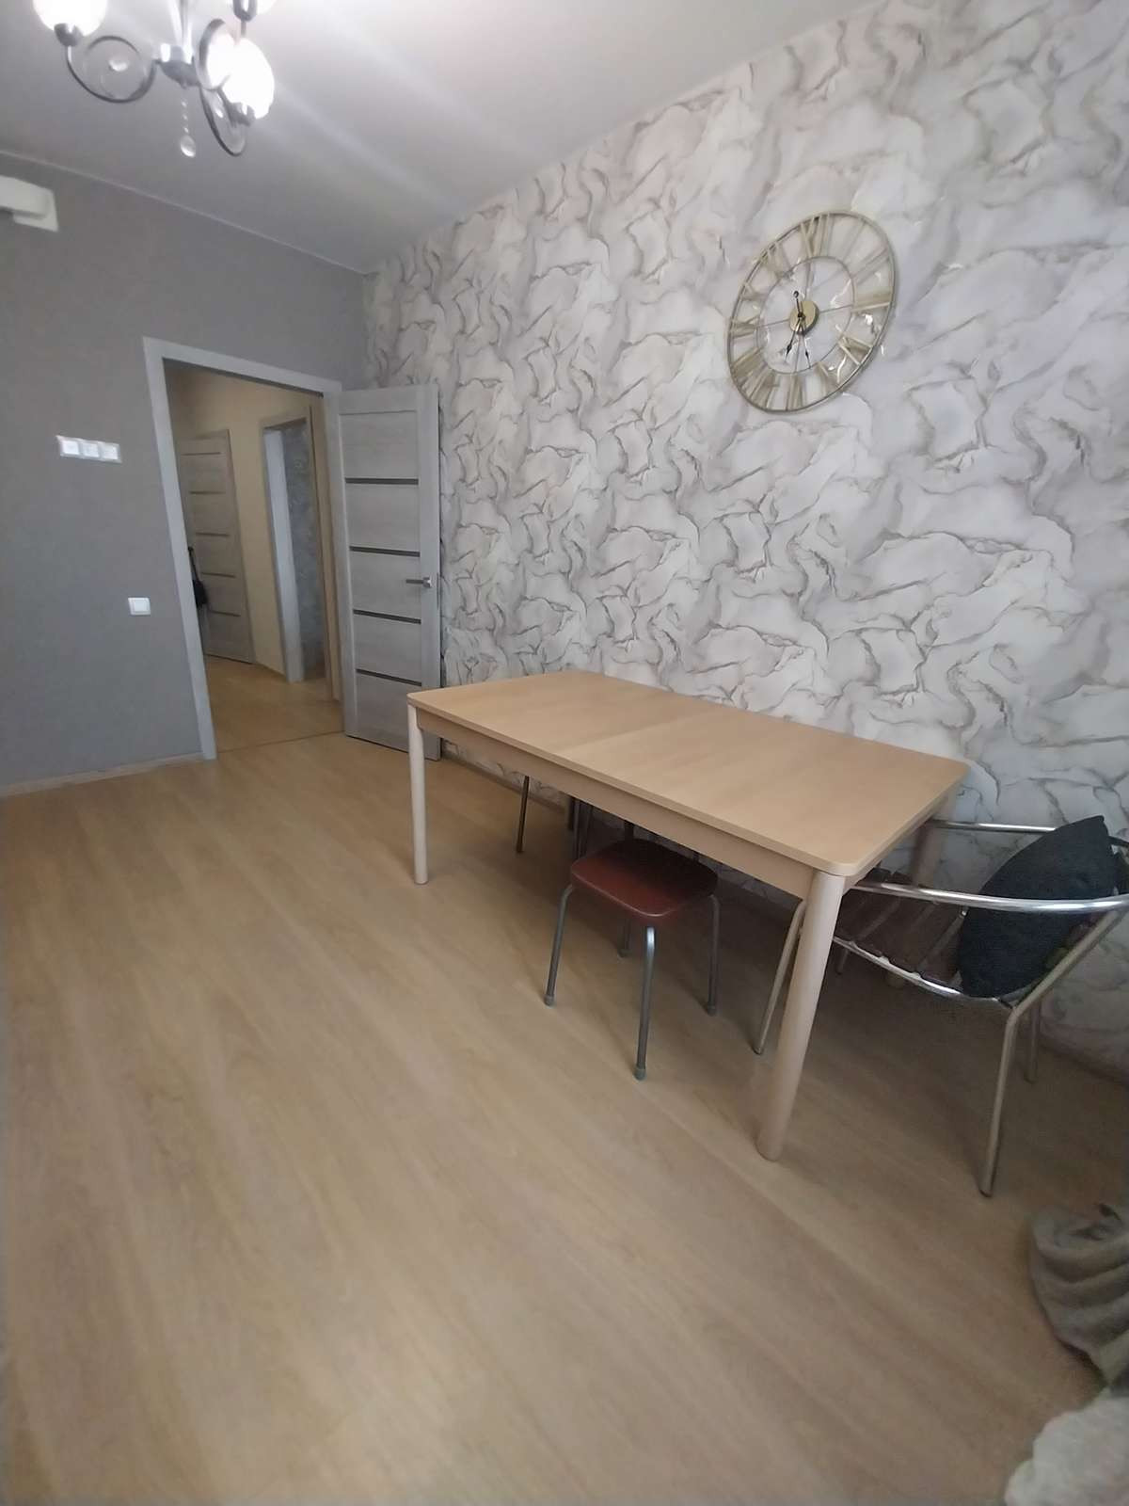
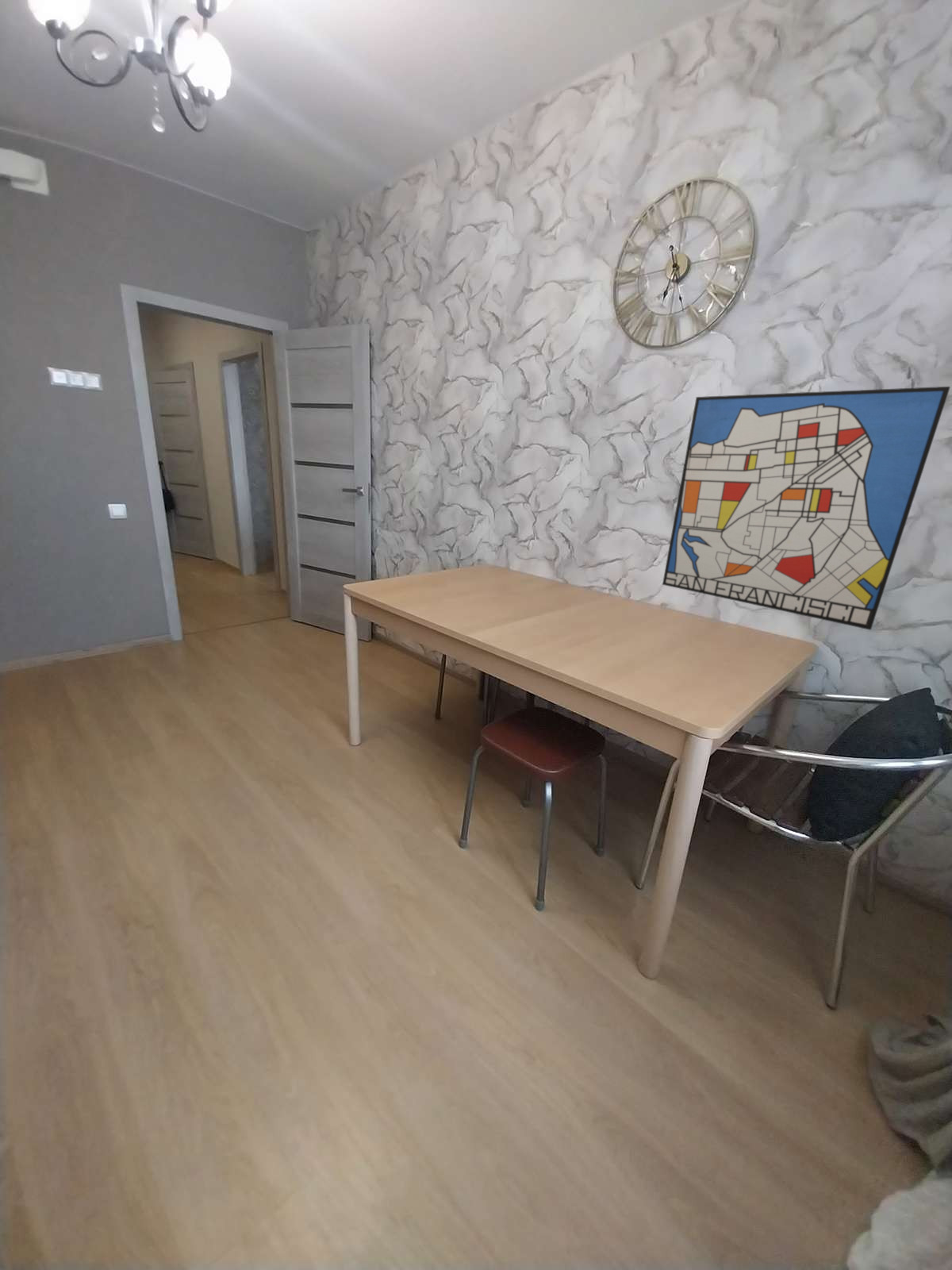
+ wall art (777, 505)
